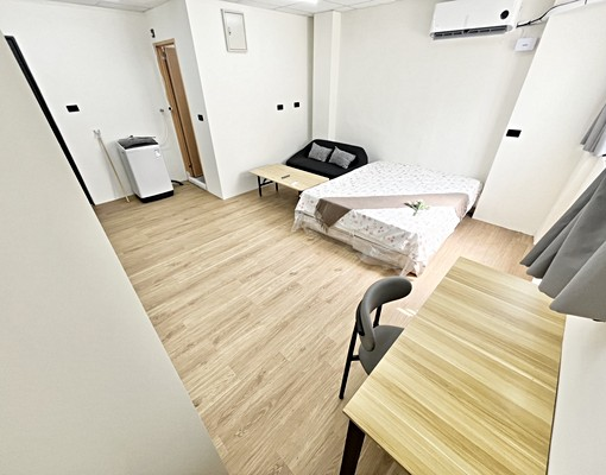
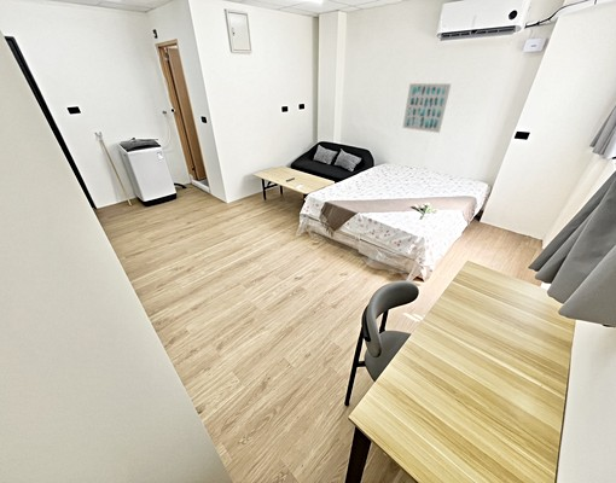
+ wall art (424, 107)
